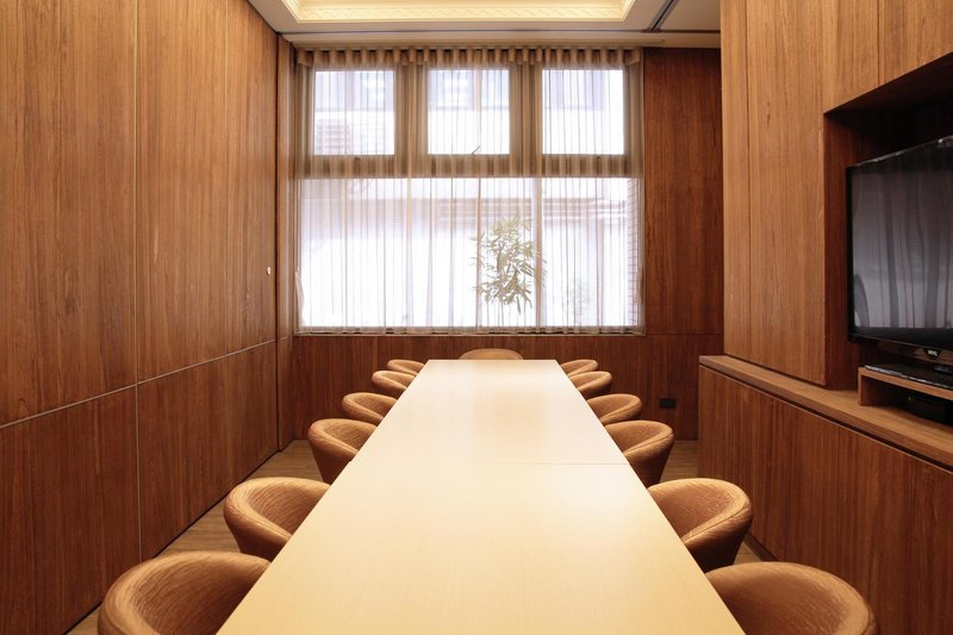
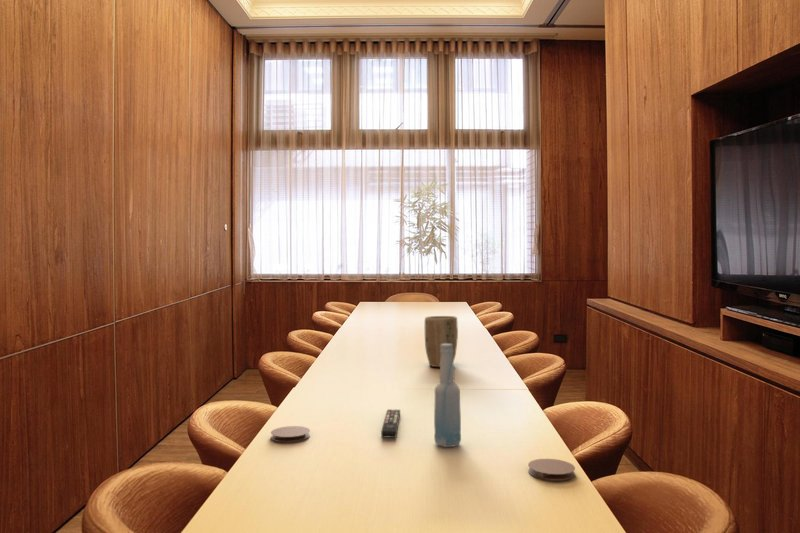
+ bottle (447, 394)
+ remote control (391, 422)
+ plant pot (441, 341)
+ coaster (290, 433)
+ coaster (551, 469)
